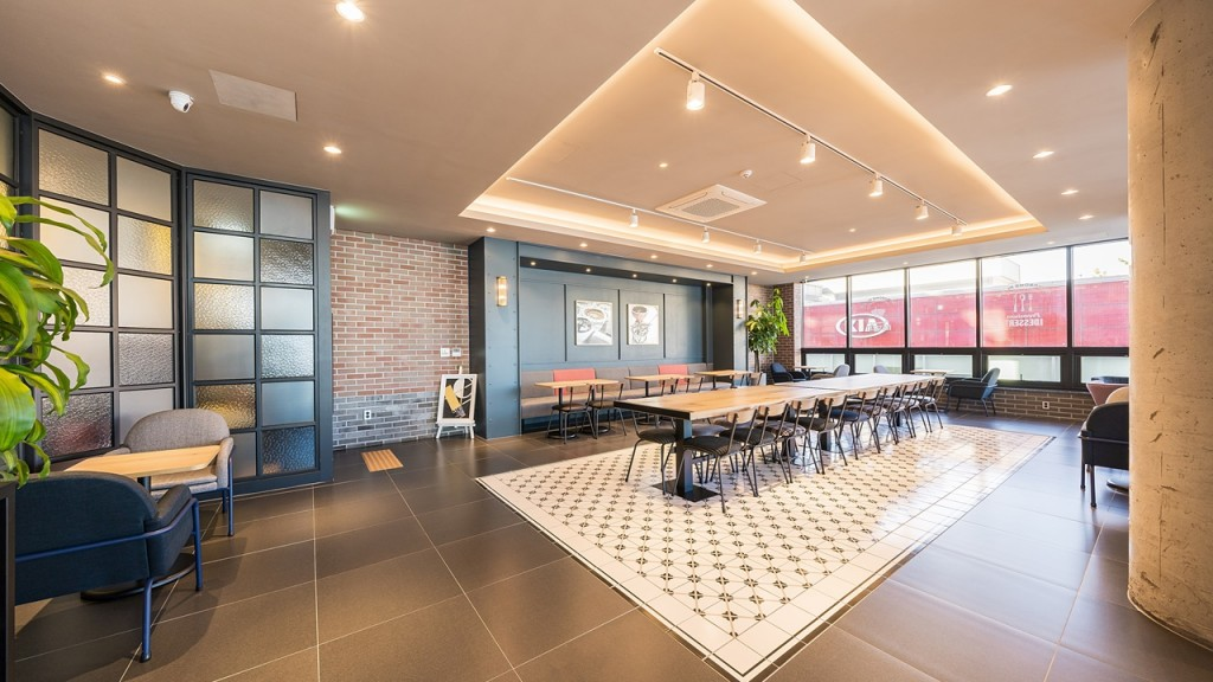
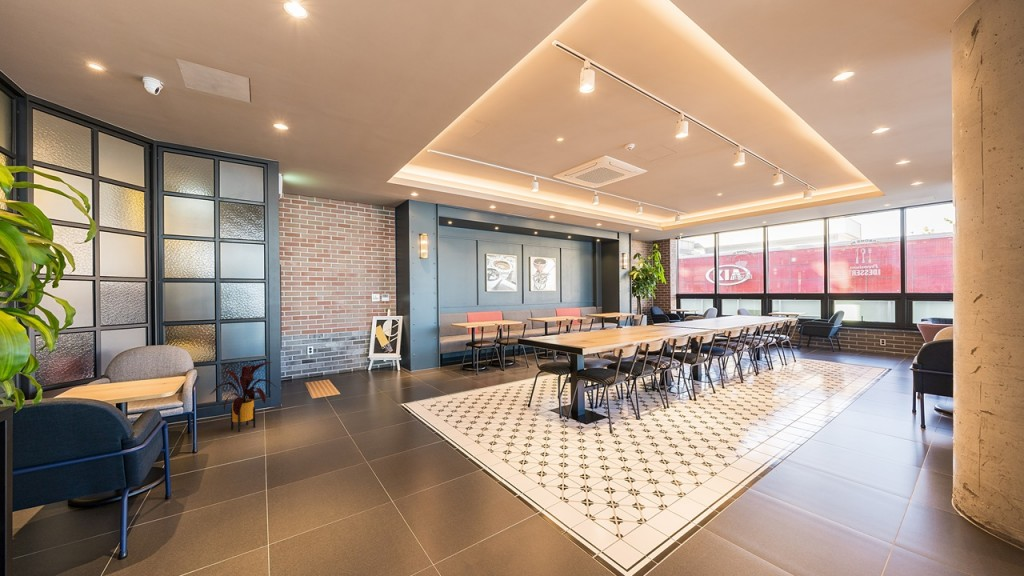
+ house plant (243, 395)
